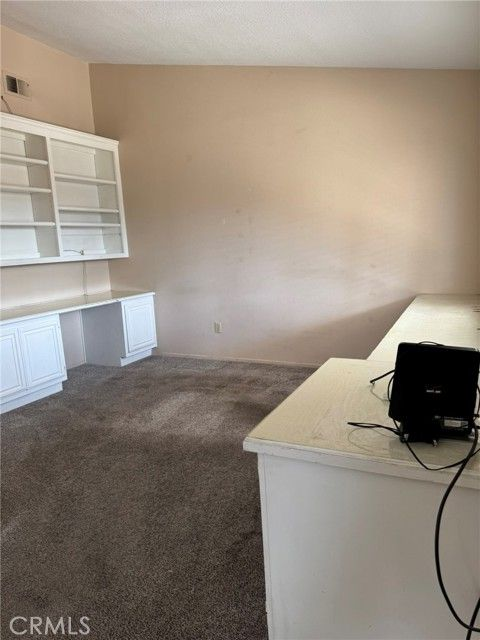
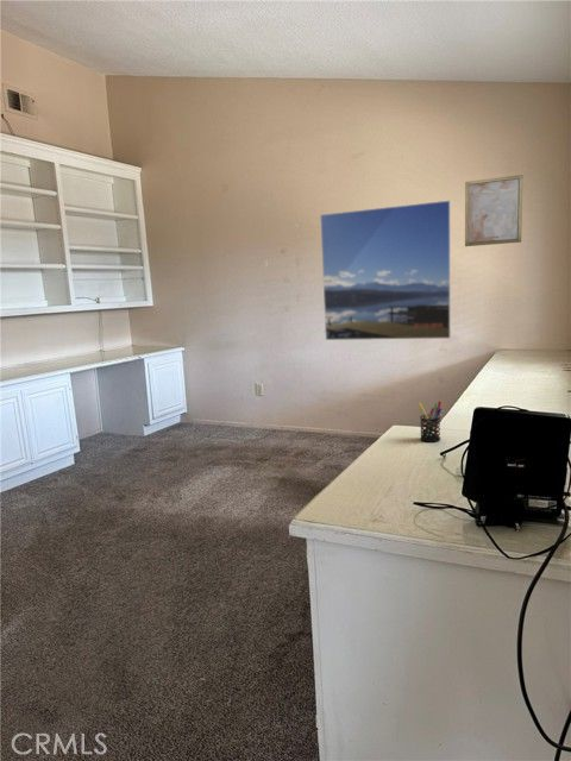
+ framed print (383, 275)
+ wall art (492, 212)
+ pen holder (432, 419)
